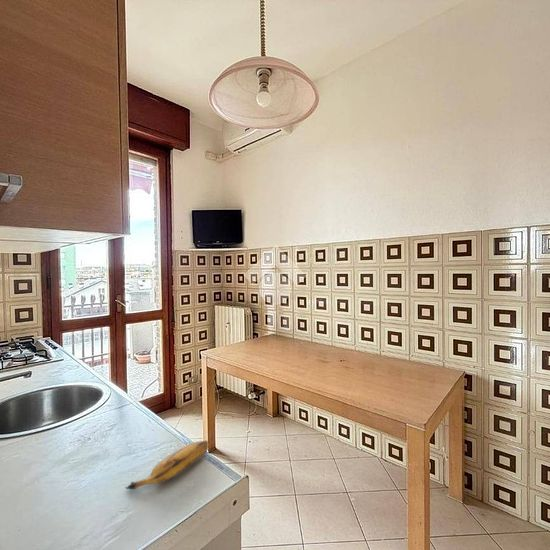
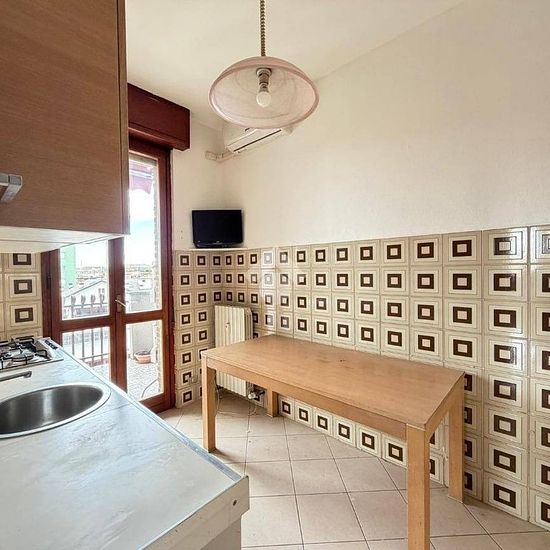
- banana (175, 461)
